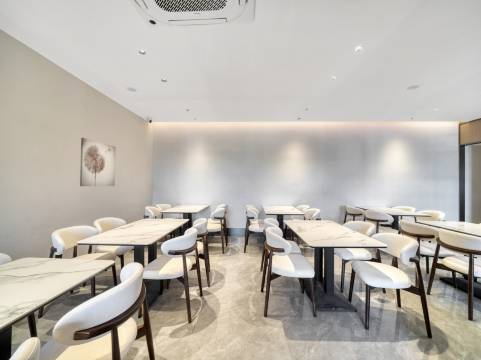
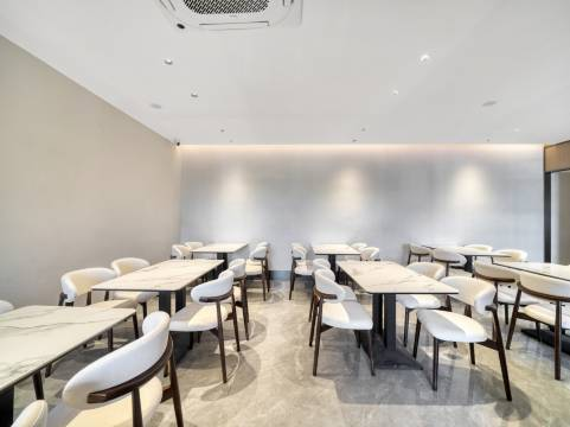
- wall art (99, 164)
